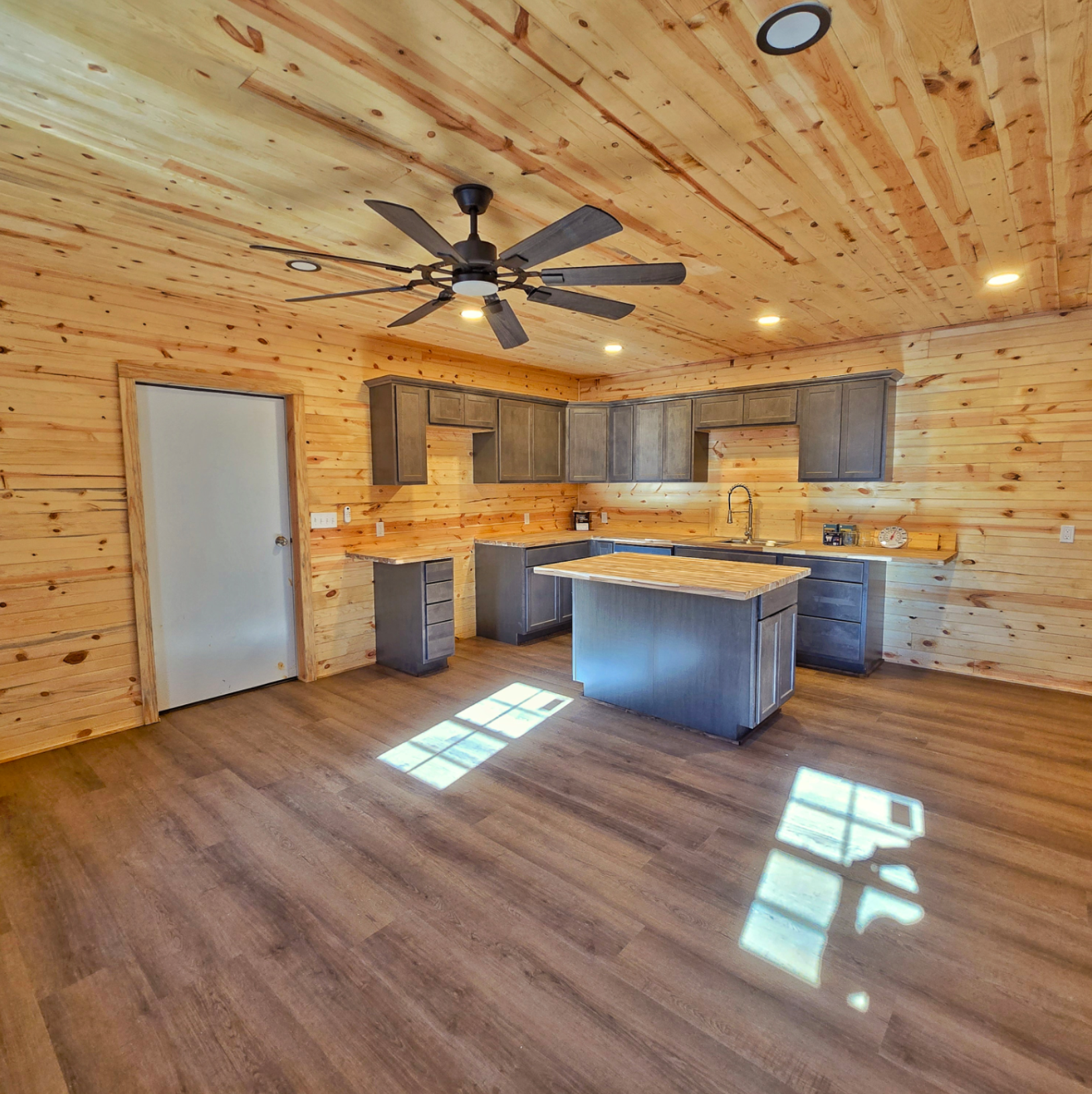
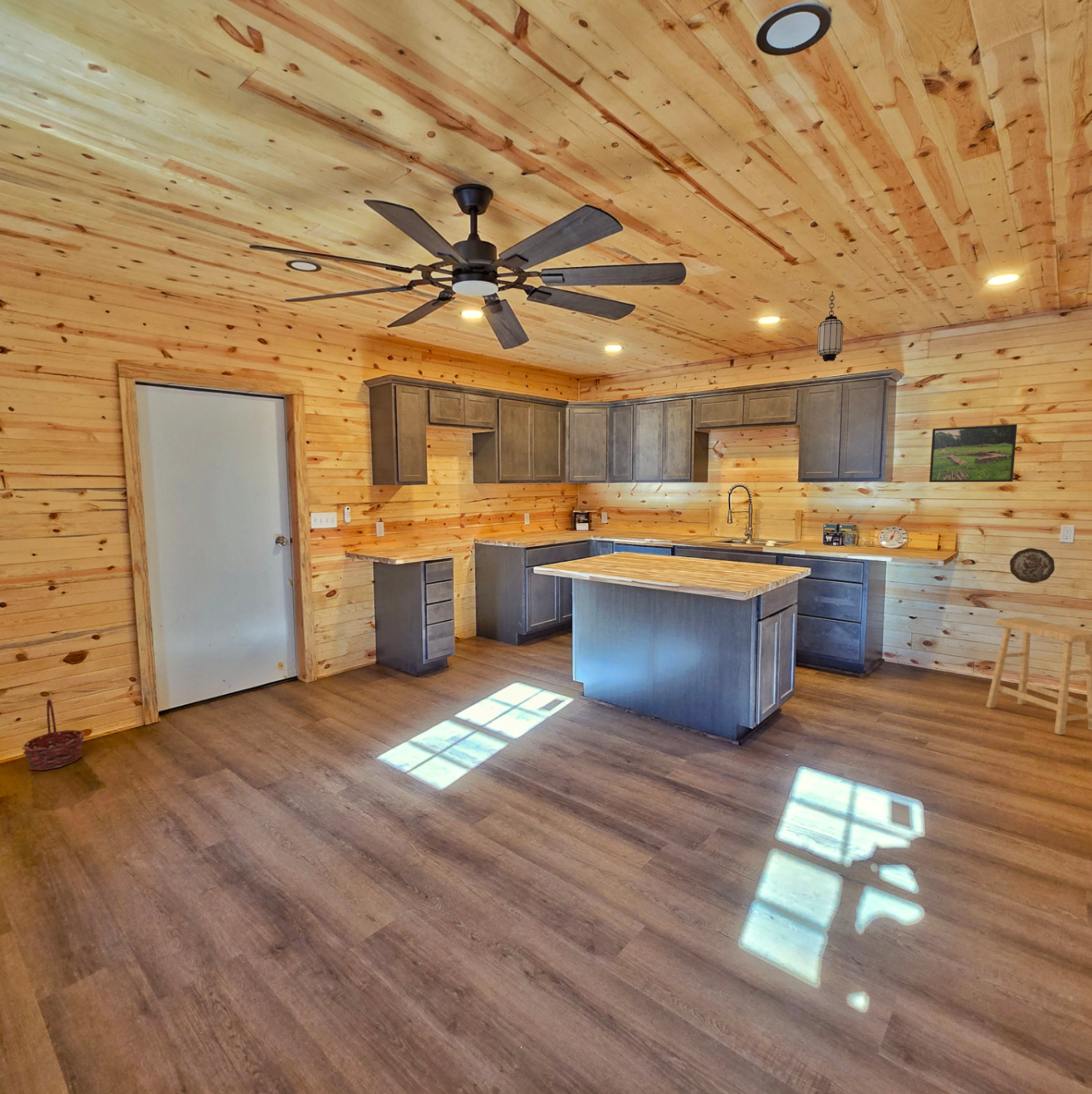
+ decorative plate (1032, 565)
+ stool (1028, 668)
+ basket (53, 730)
+ hanging lantern (830, 326)
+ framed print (971, 454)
